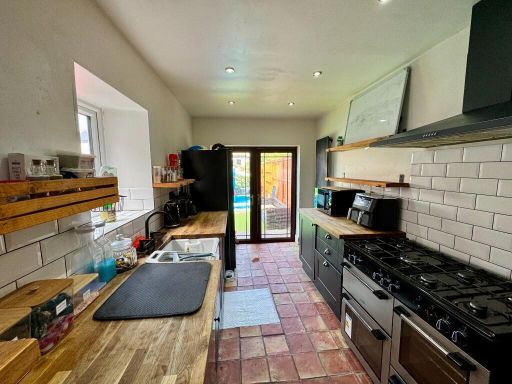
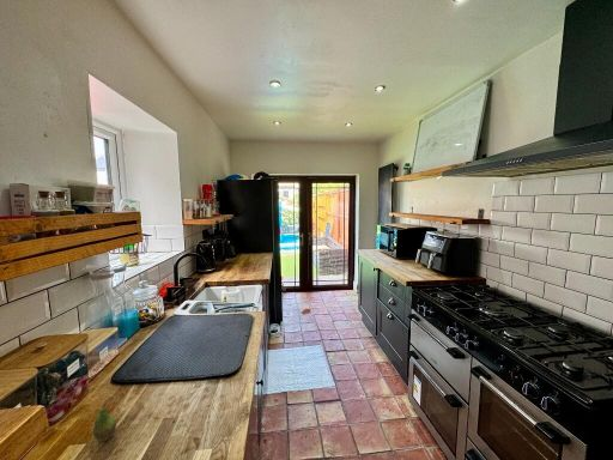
+ fruit (104, 417)
